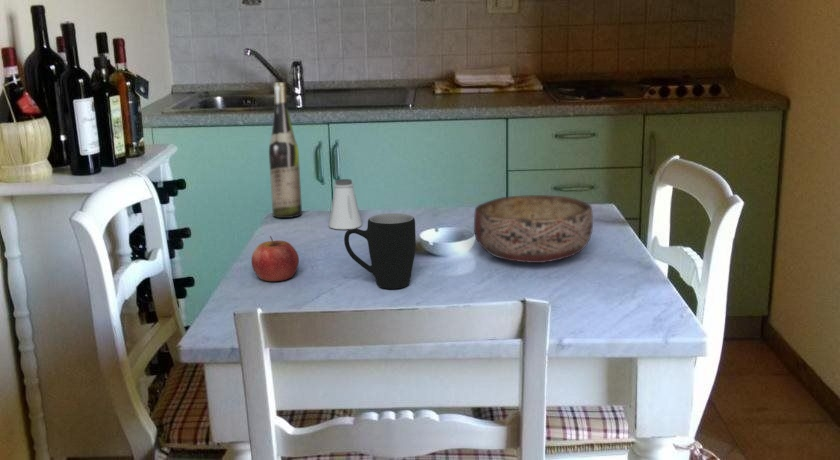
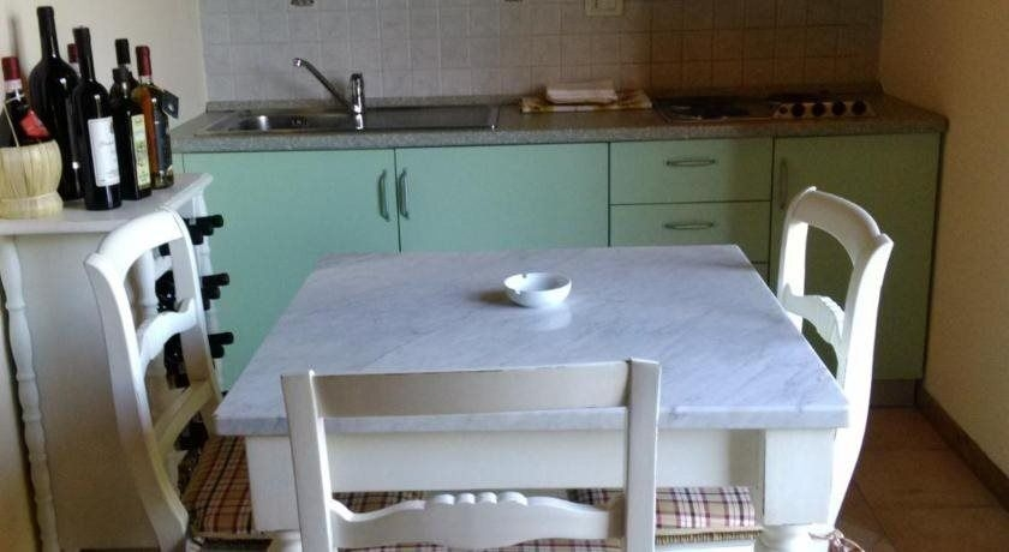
- apple (275, 256)
- wine bottle (283, 149)
- bowl (532, 230)
- saltshaker (344, 203)
- mug (380, 252)
